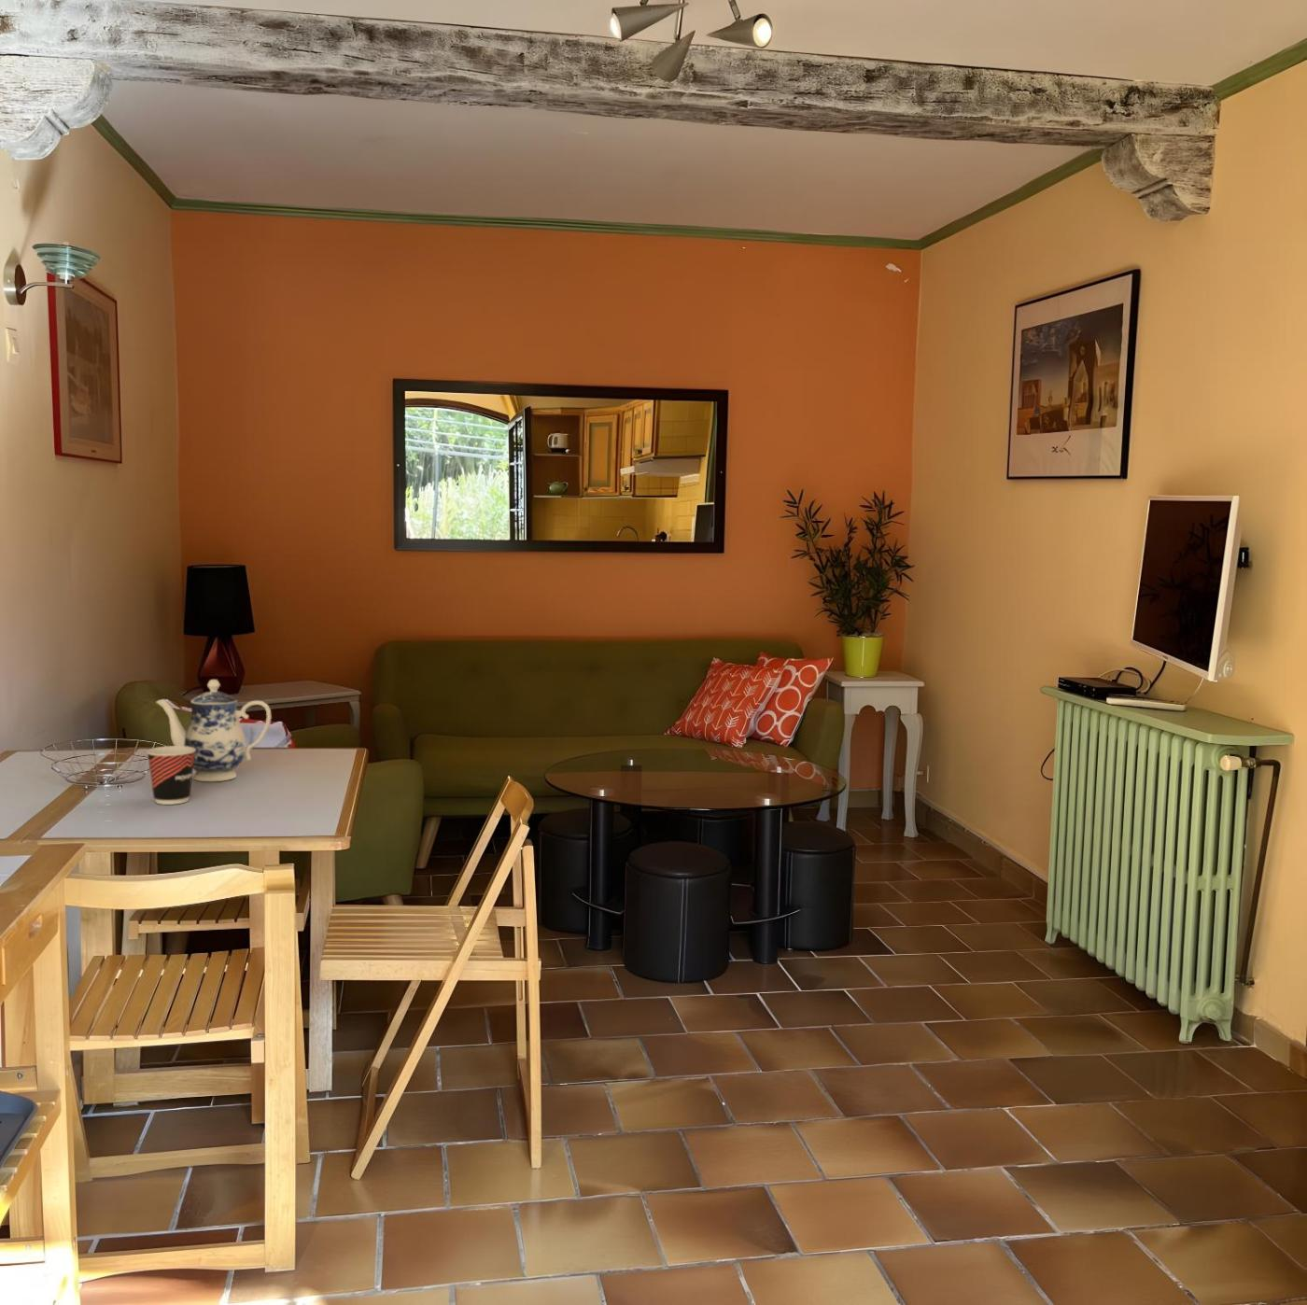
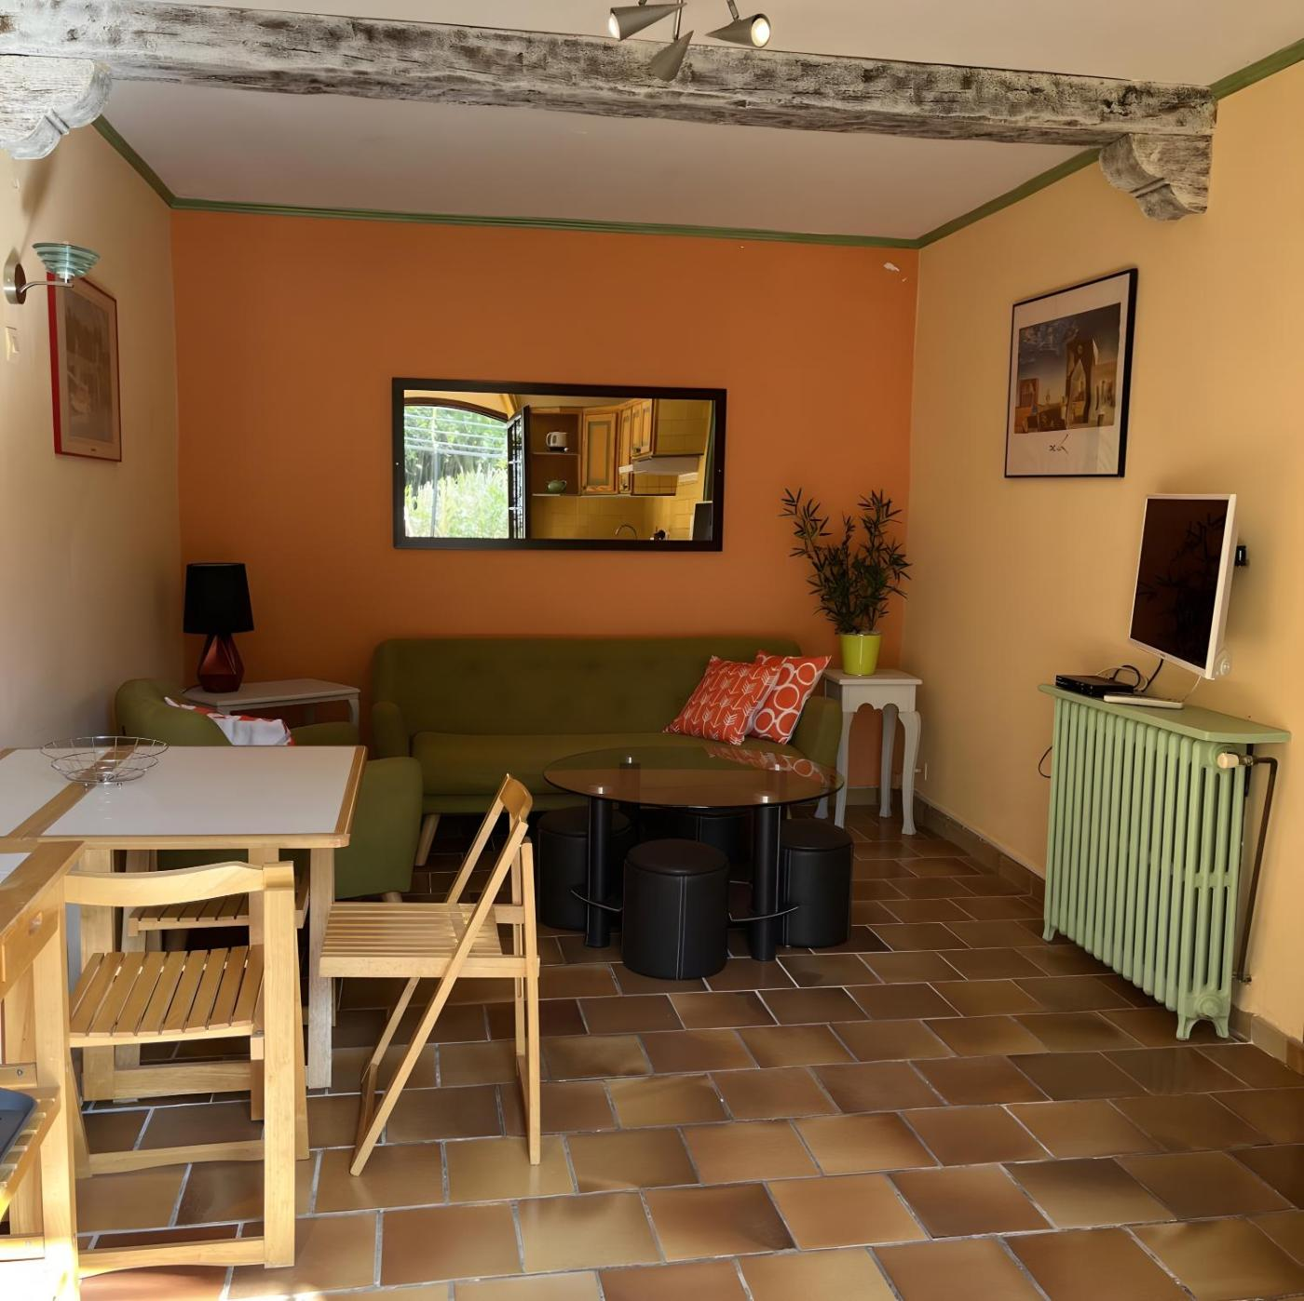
- teapot (214, 728)
- cup (171, 774)
